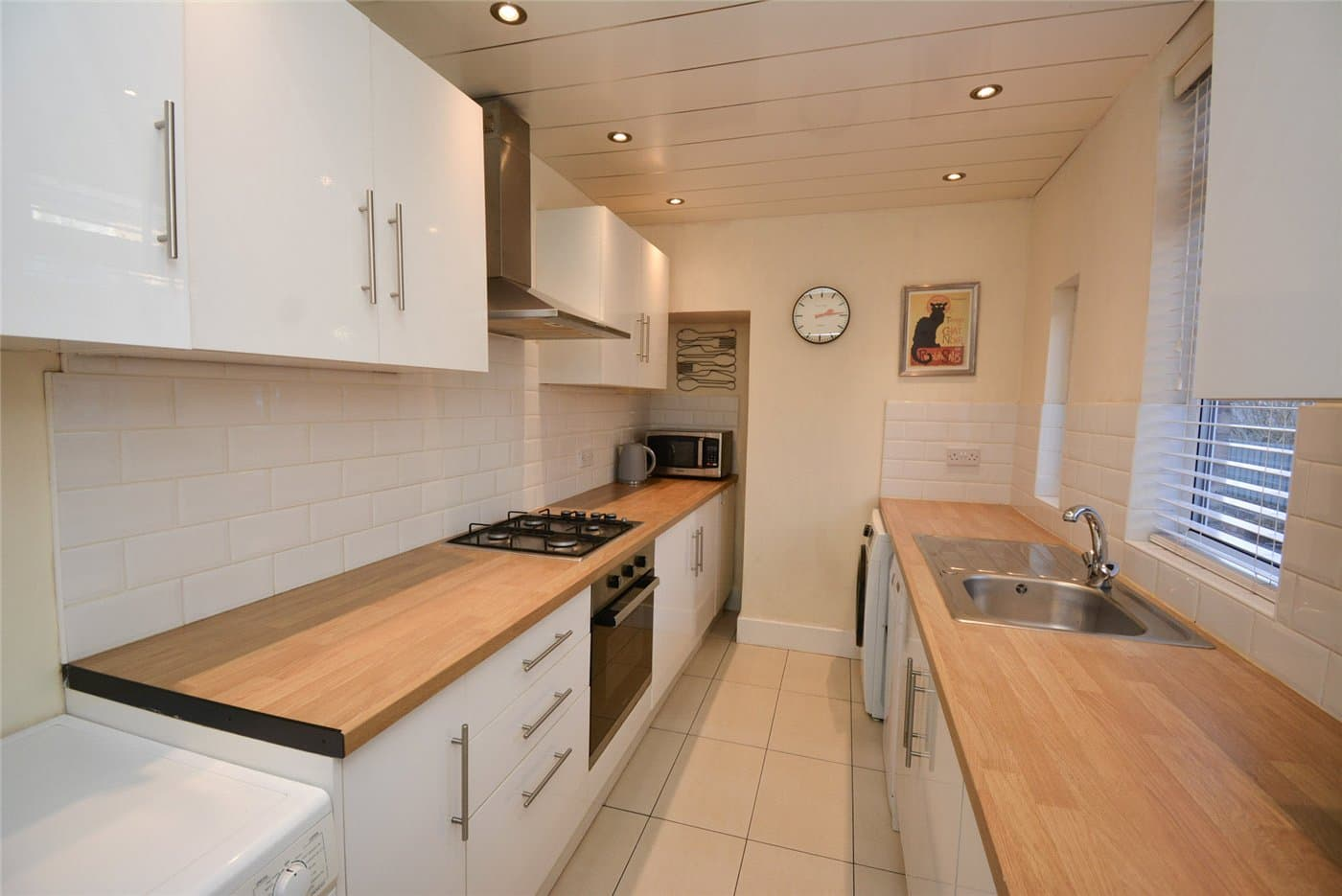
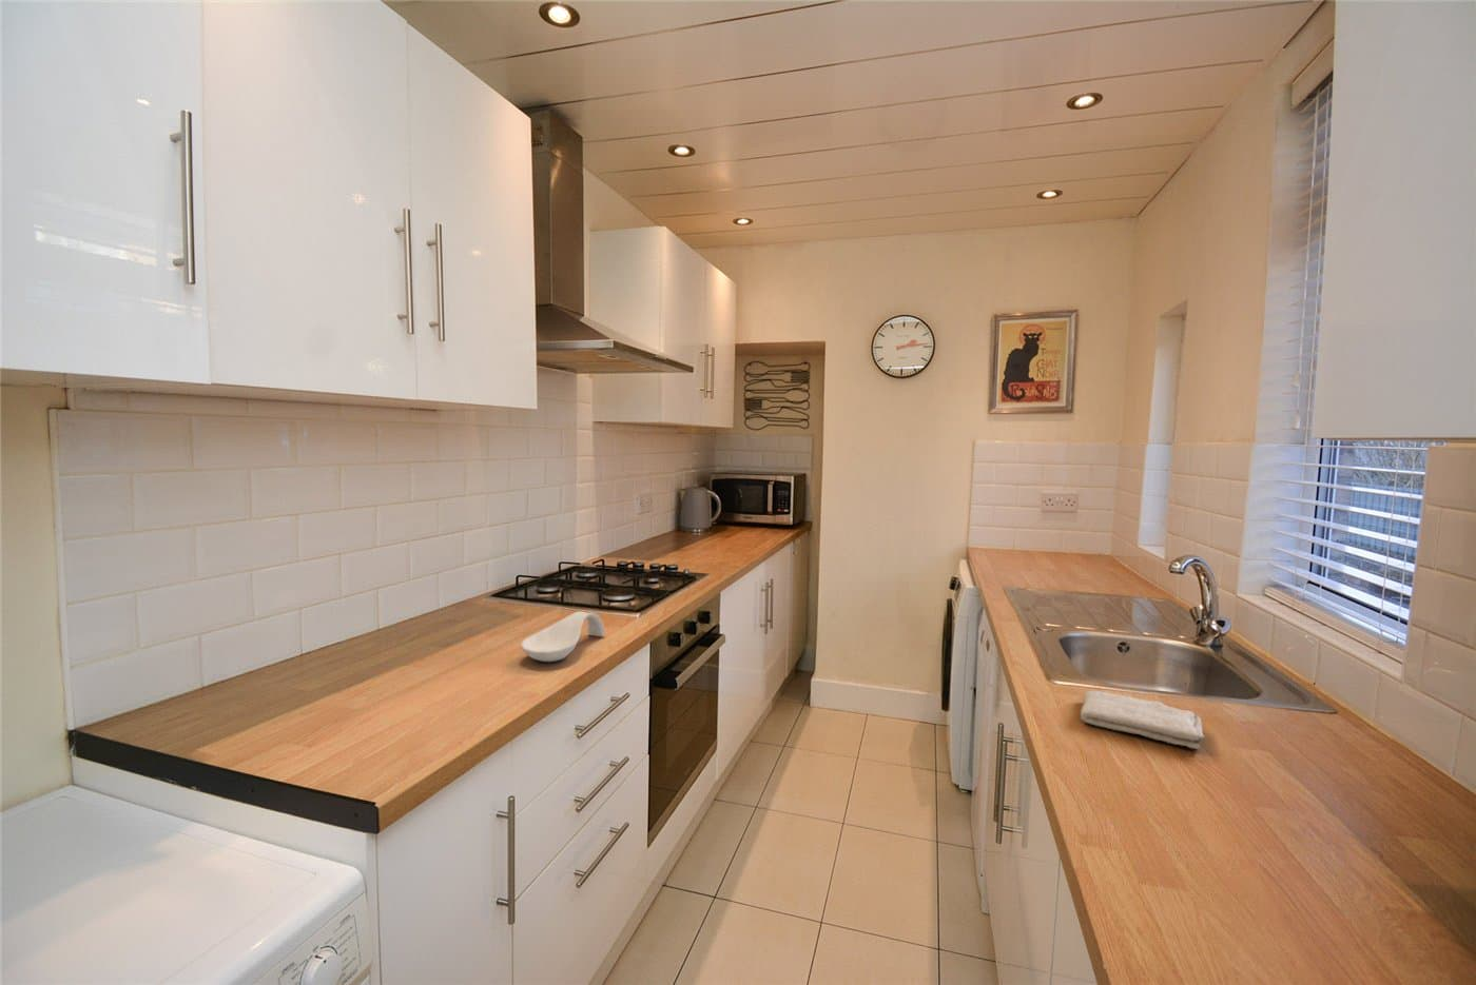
+ spoon rest (566, 633)
+ washcloth (1139, 717)
